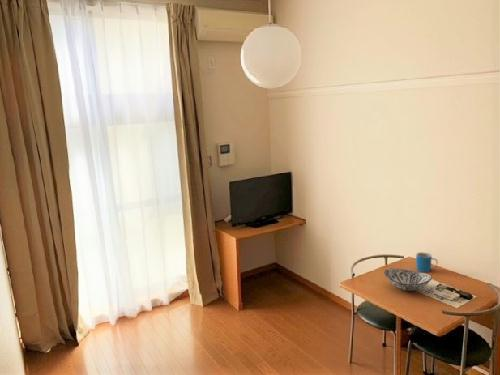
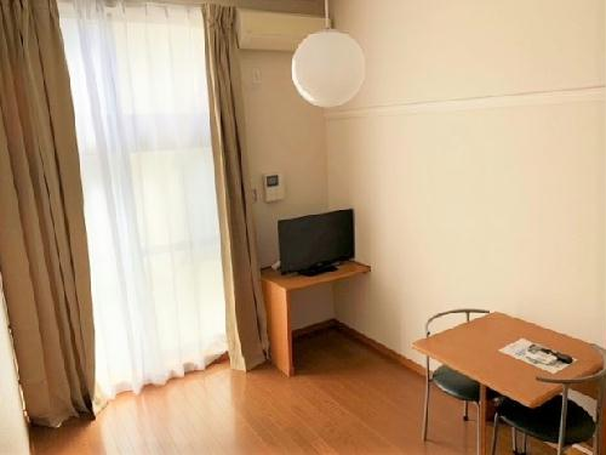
- decorative bowl (407, 281)
- mug (426, 262)
